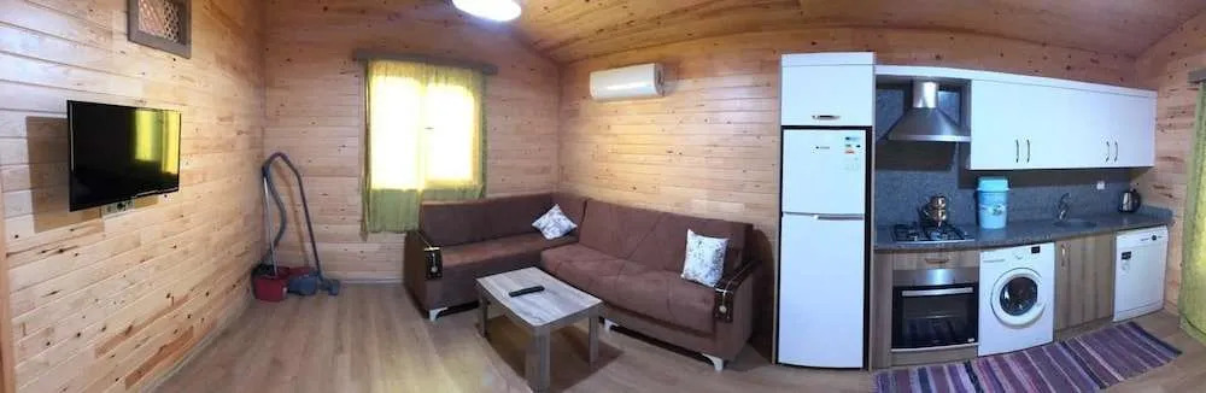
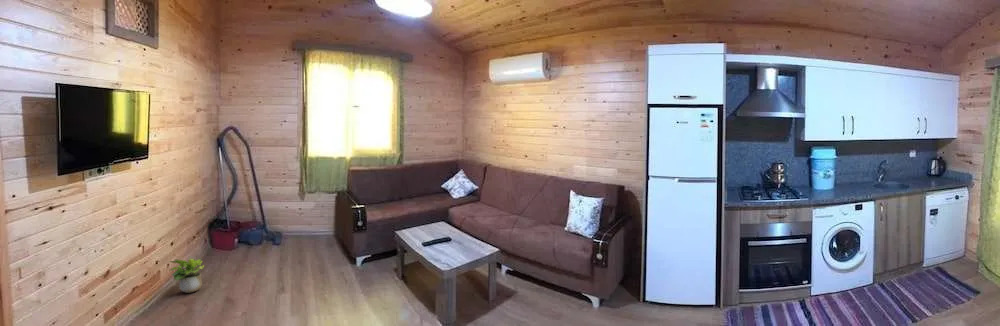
+ potted plant (187, 274)
